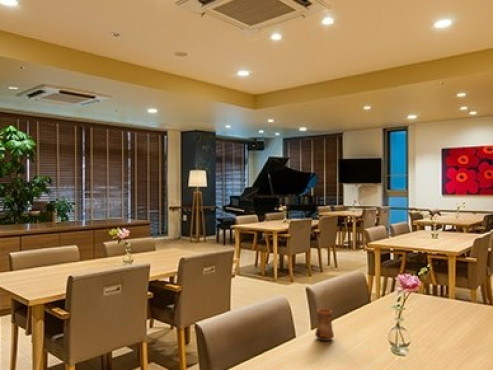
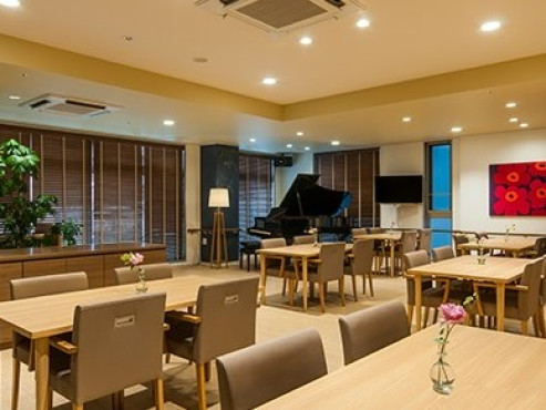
- cup (324, 324)
